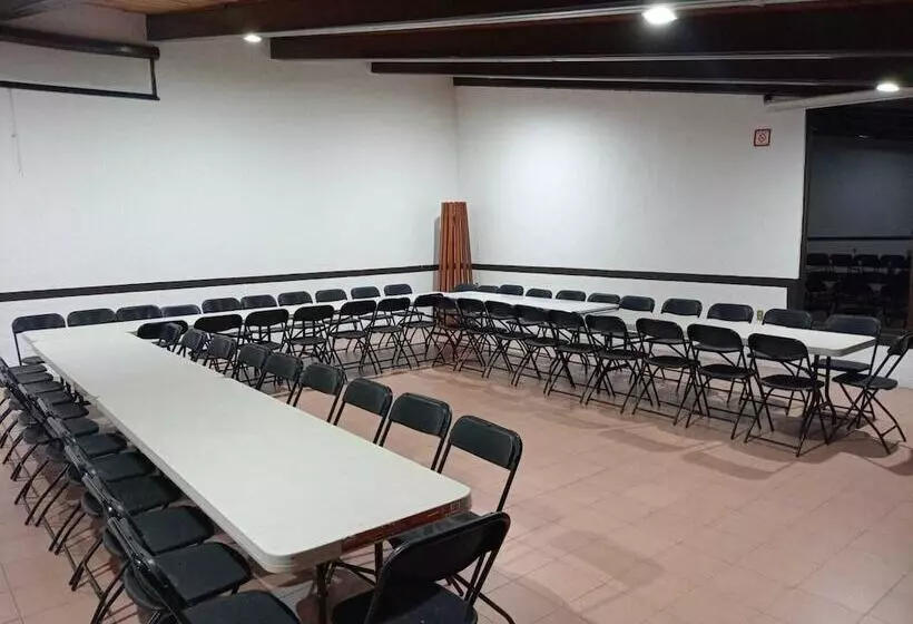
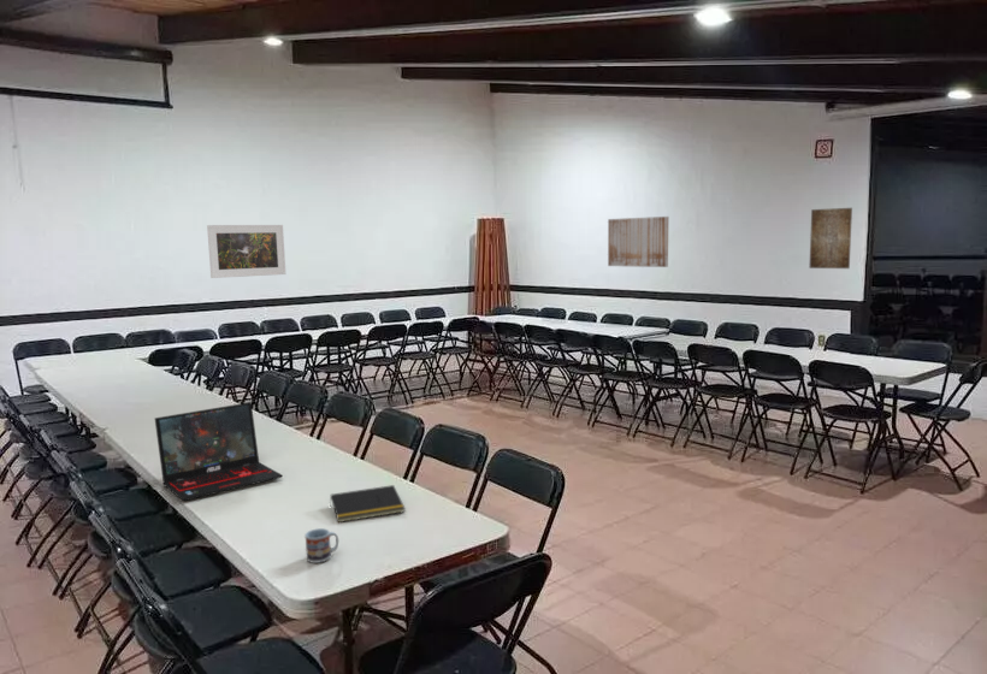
+ laptop (219, 448)
+ cup (321, 544)
+ notepad (367, 502)
+ wall art (829, 238)
+ wall art (637, 242)
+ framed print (248, 250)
